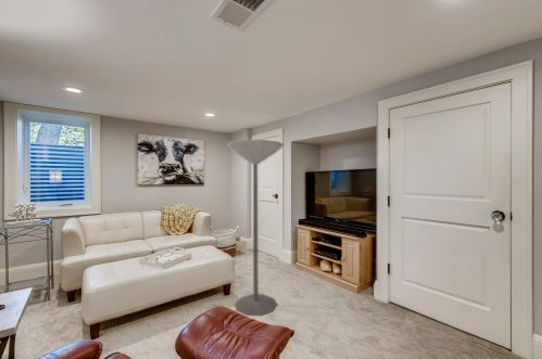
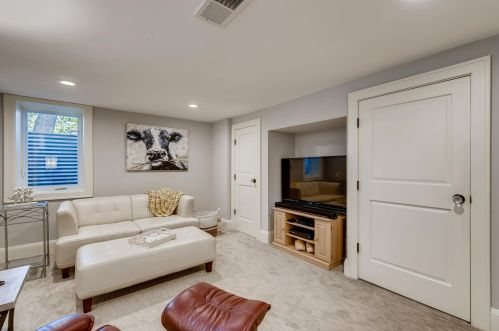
- floor lamp (255, 223)
